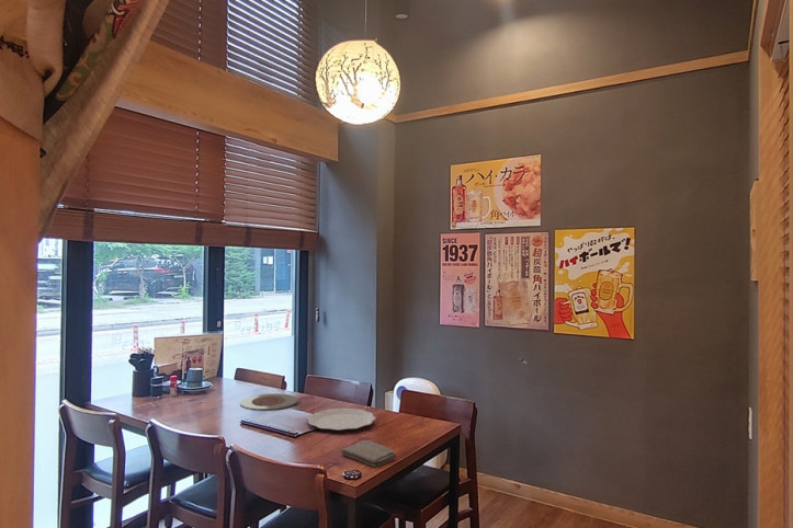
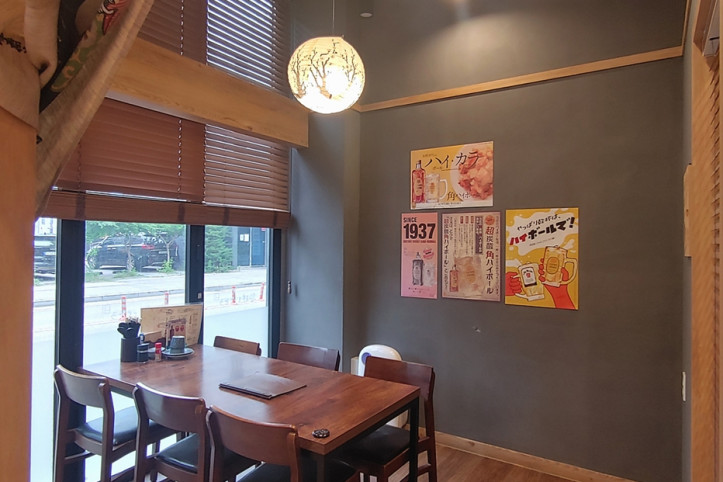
- plate (269, 401)
- plate (341, 421)
- washcloth (369, 452)
